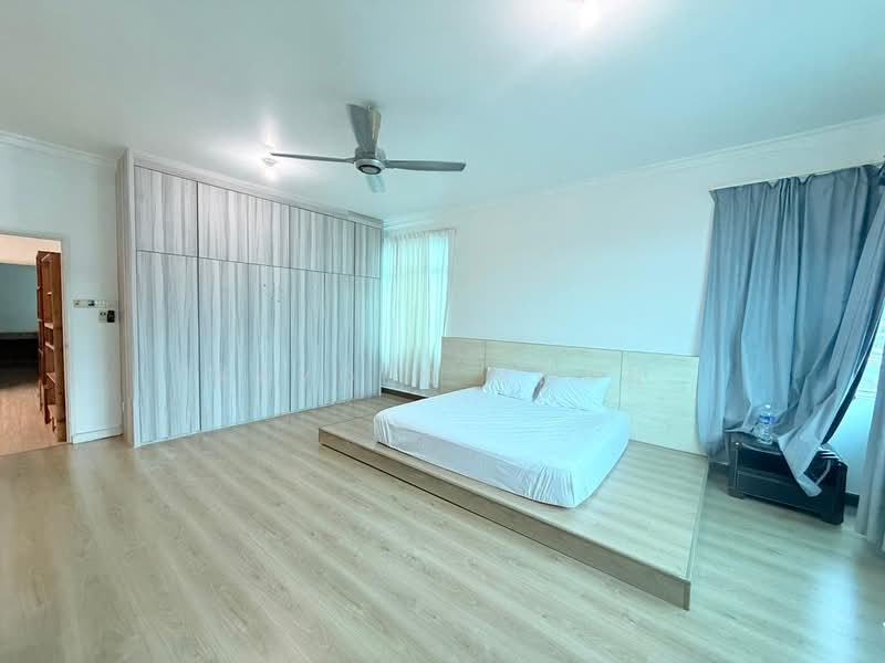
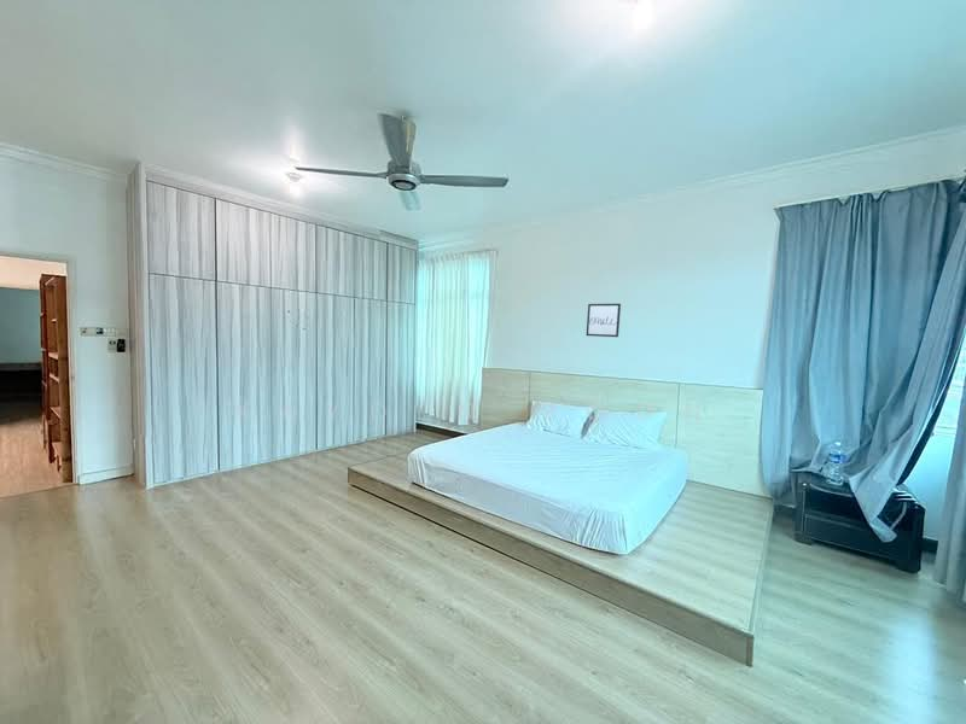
+ wall art (603, 320)
